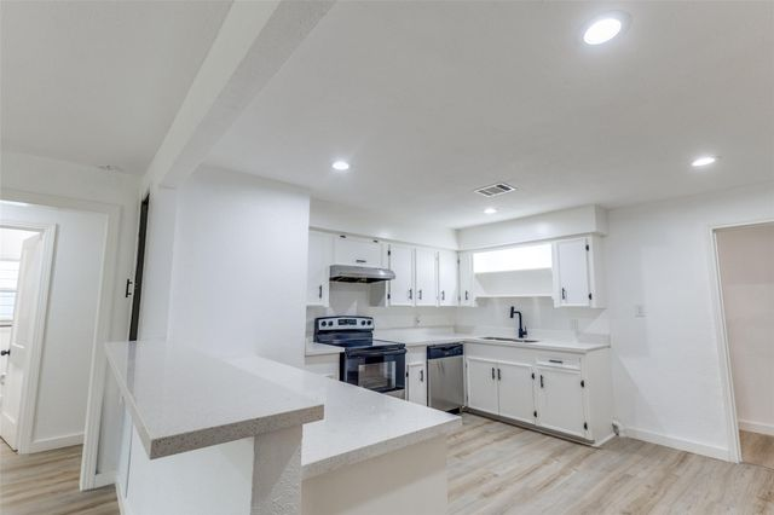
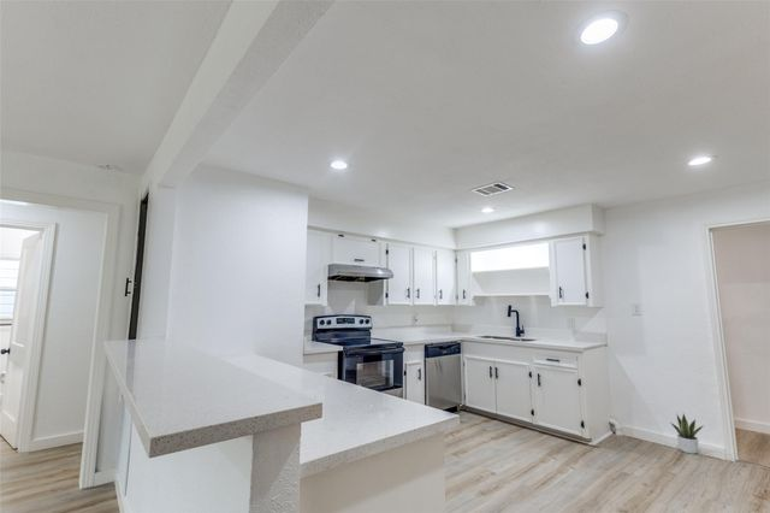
+ potted plant (687, 431)
